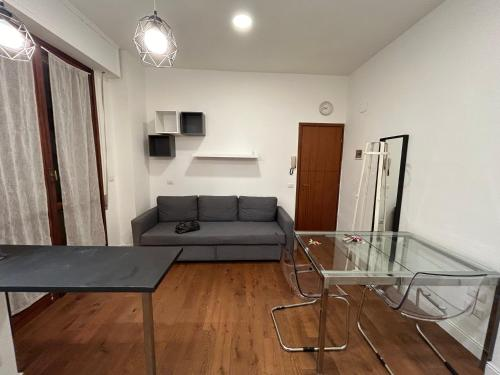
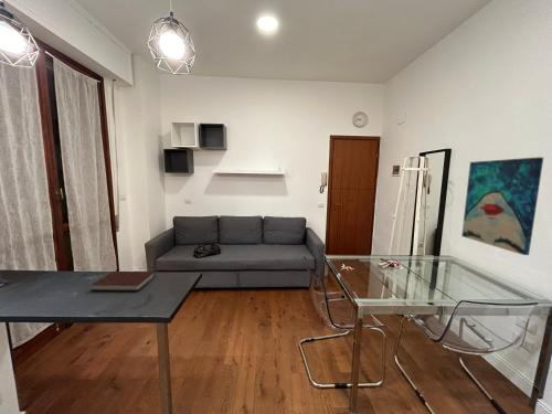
+ wall art (496, 203)
+ notebook (125, 279)
